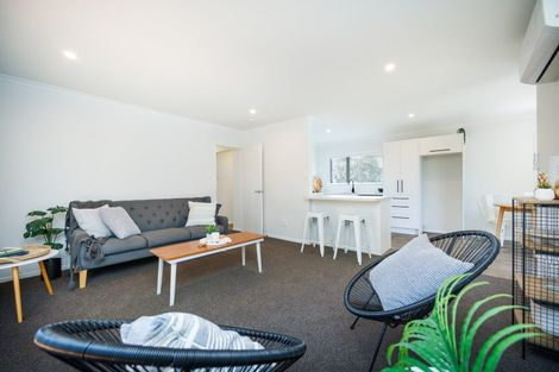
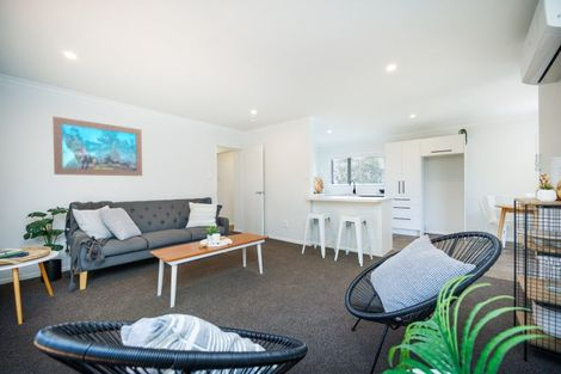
+ wall art (101, 149)
